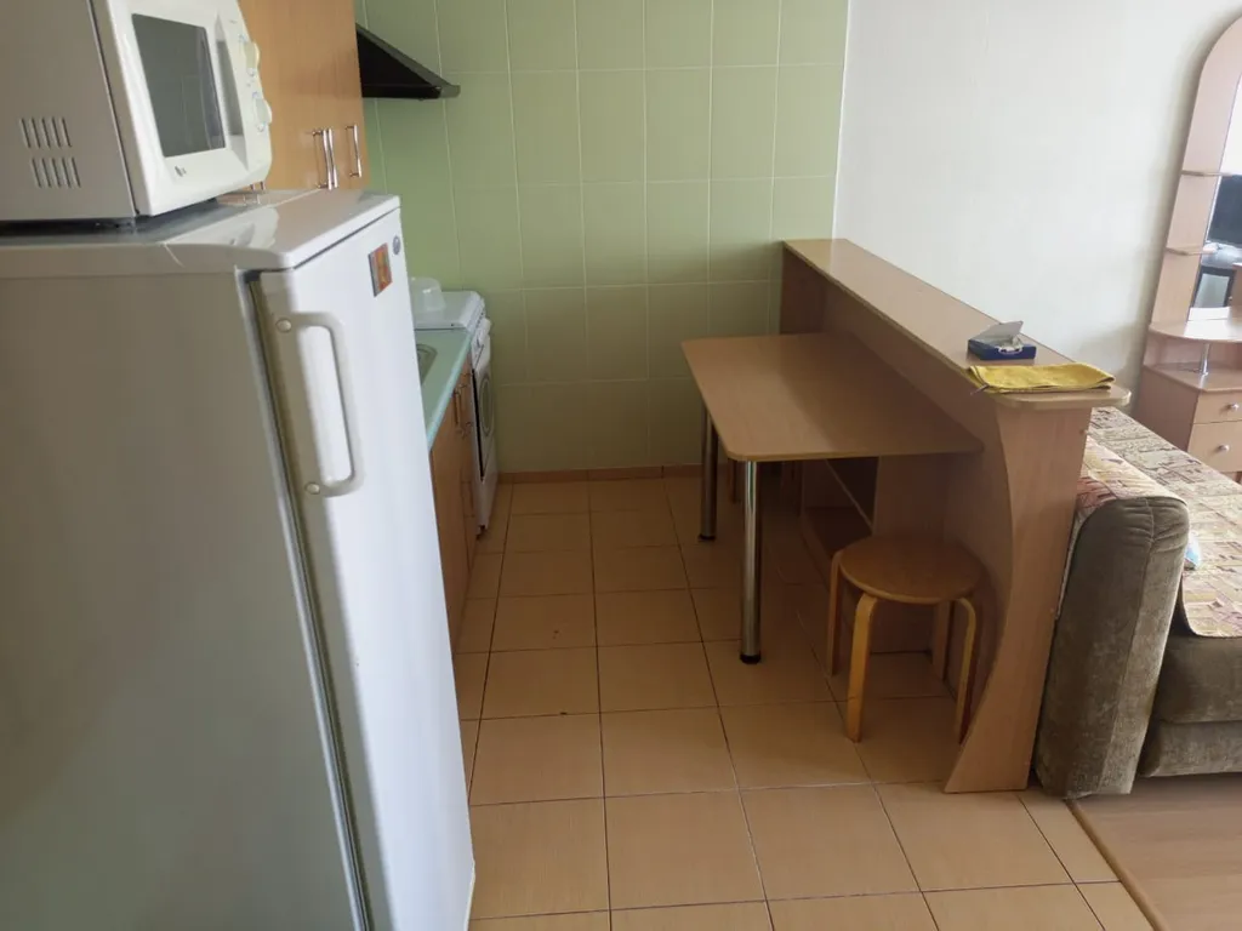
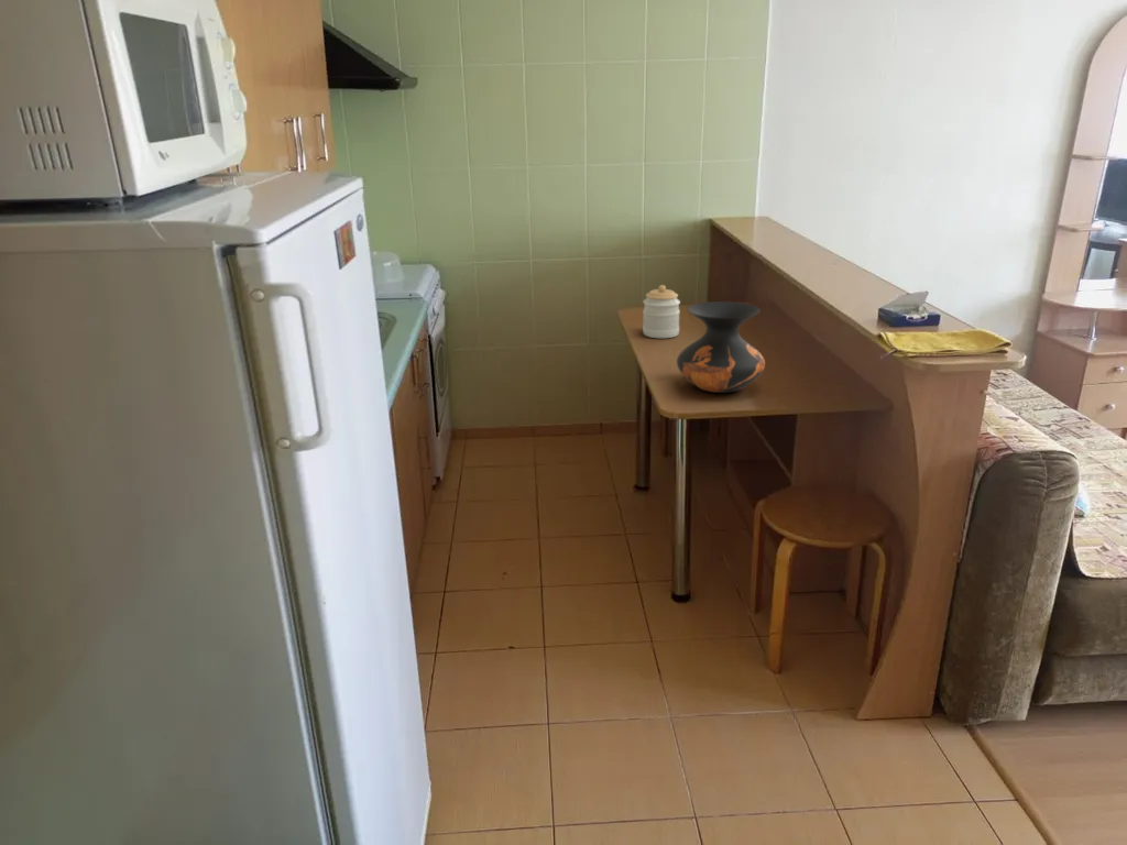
+ vase (721, 348)
+ jar (661, 309)
